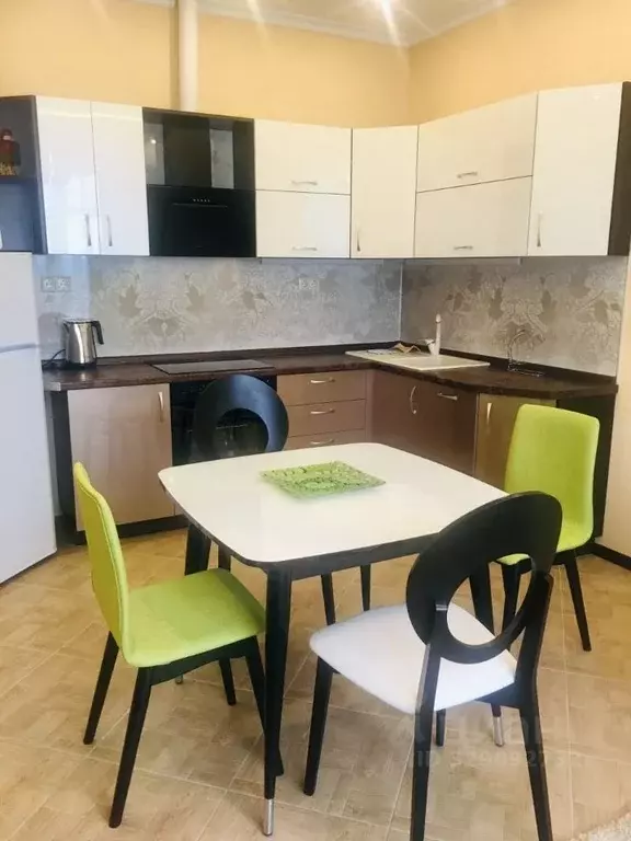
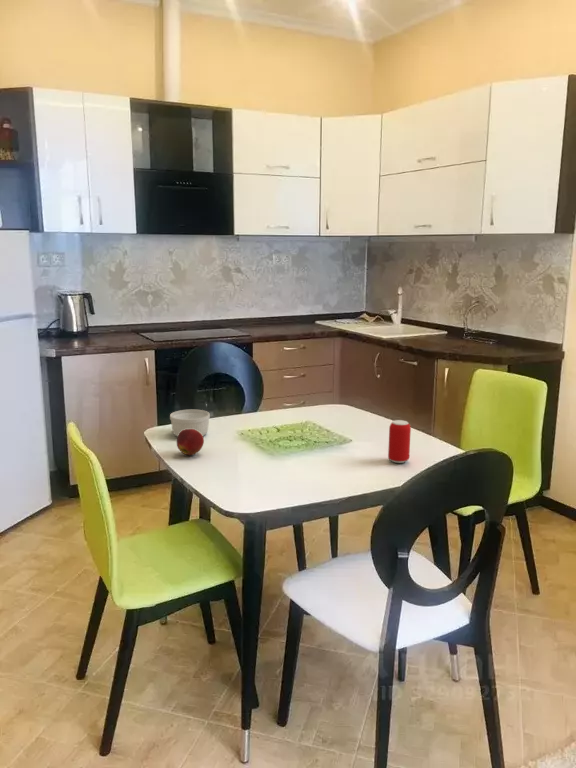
+ apple (190, 441)
+ beverage can (399, 441)
+ ramekin (190, 424)
